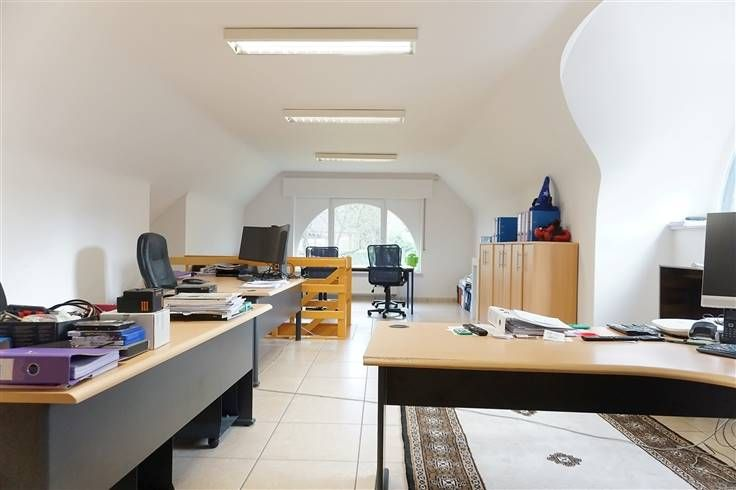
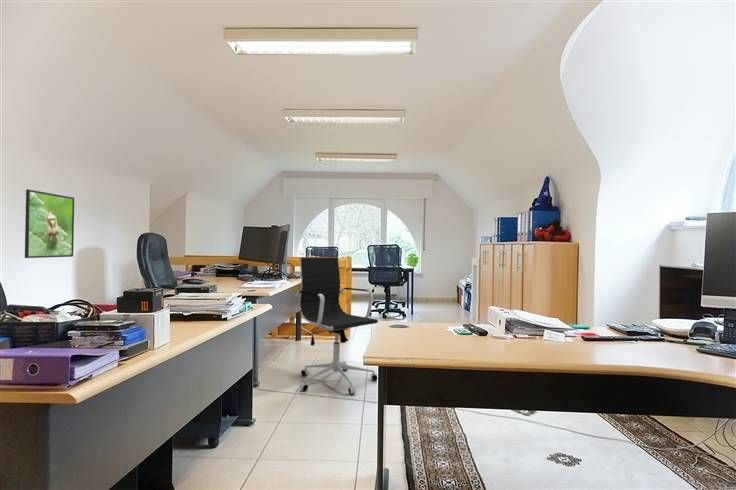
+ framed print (51, 225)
+ office chair (334, 320)
